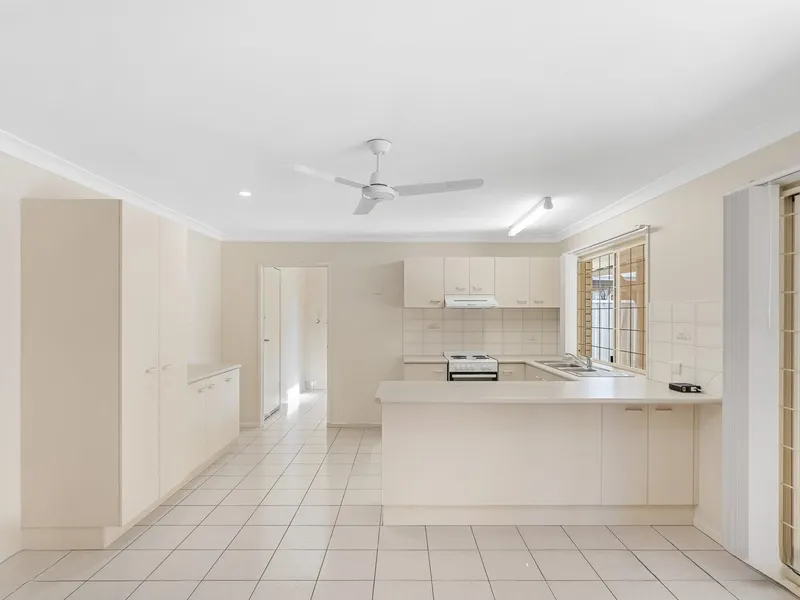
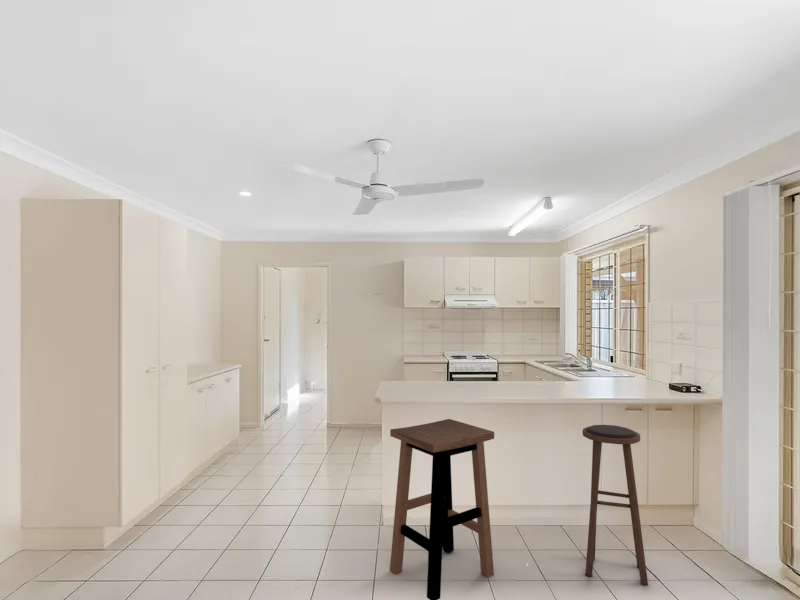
+ bar stool (441, 501)
+ stool (613, 502)
